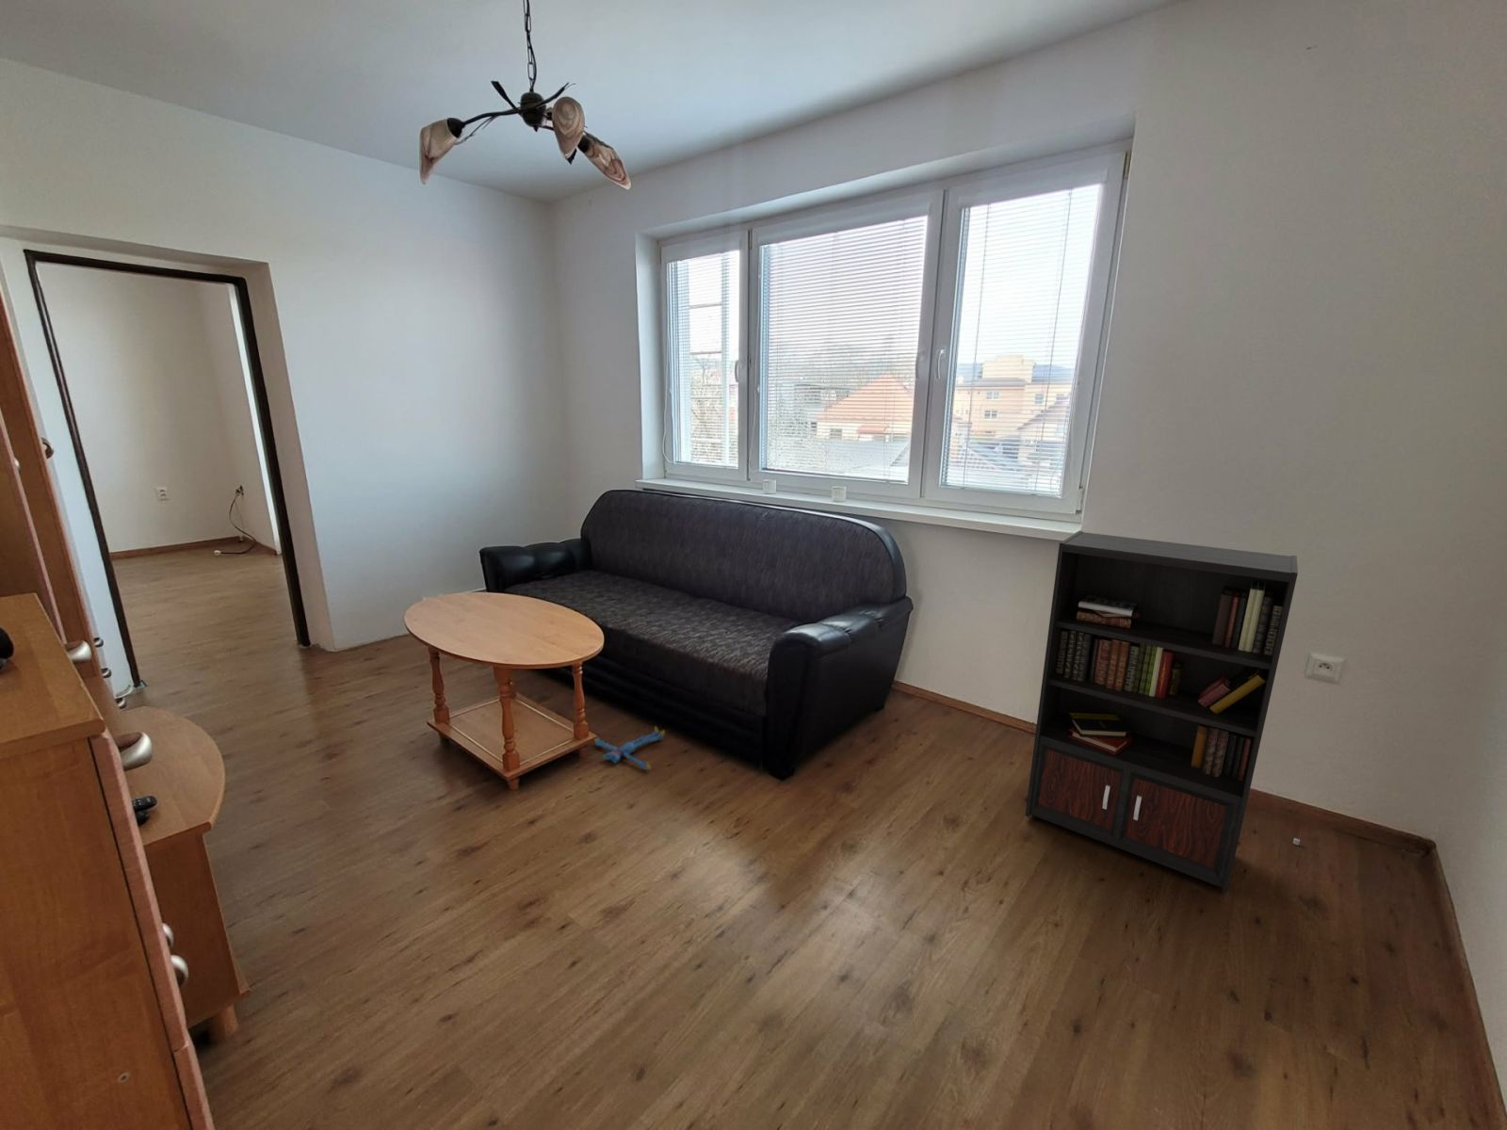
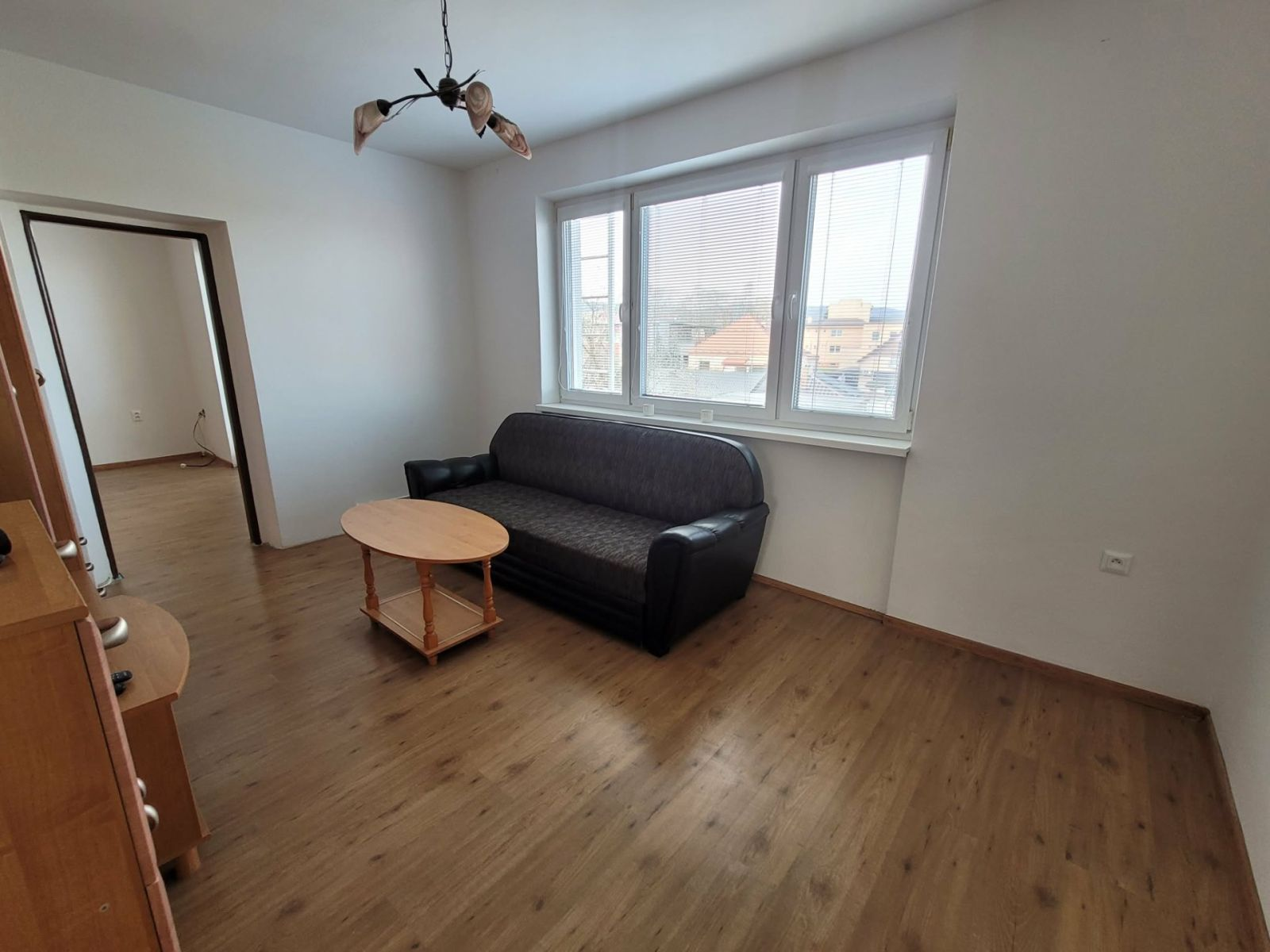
- plush toy (635, 745)
- bookcase (1182, 698)
